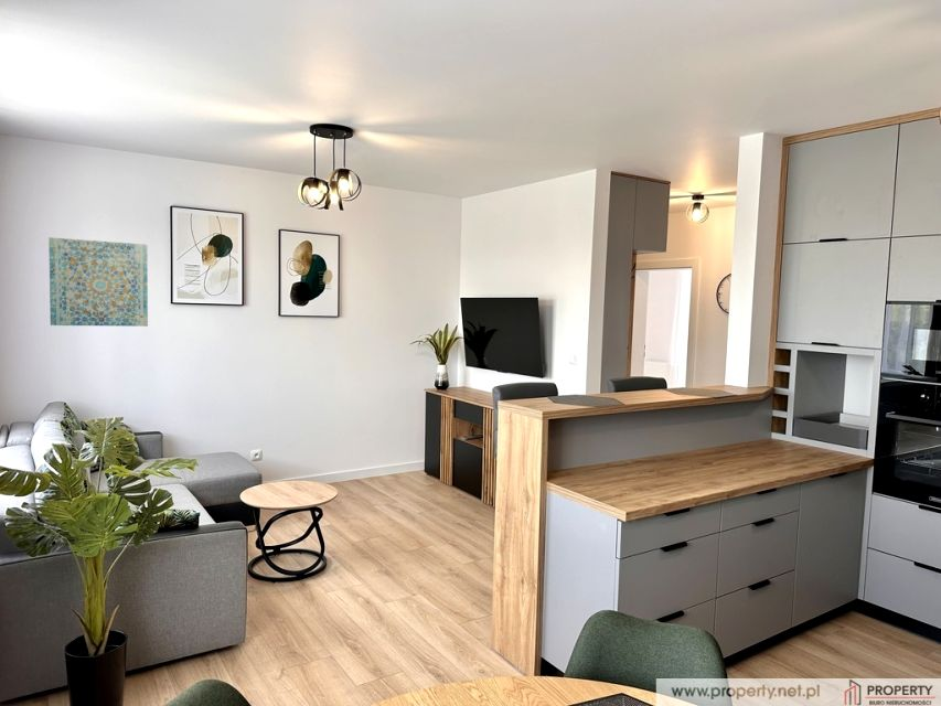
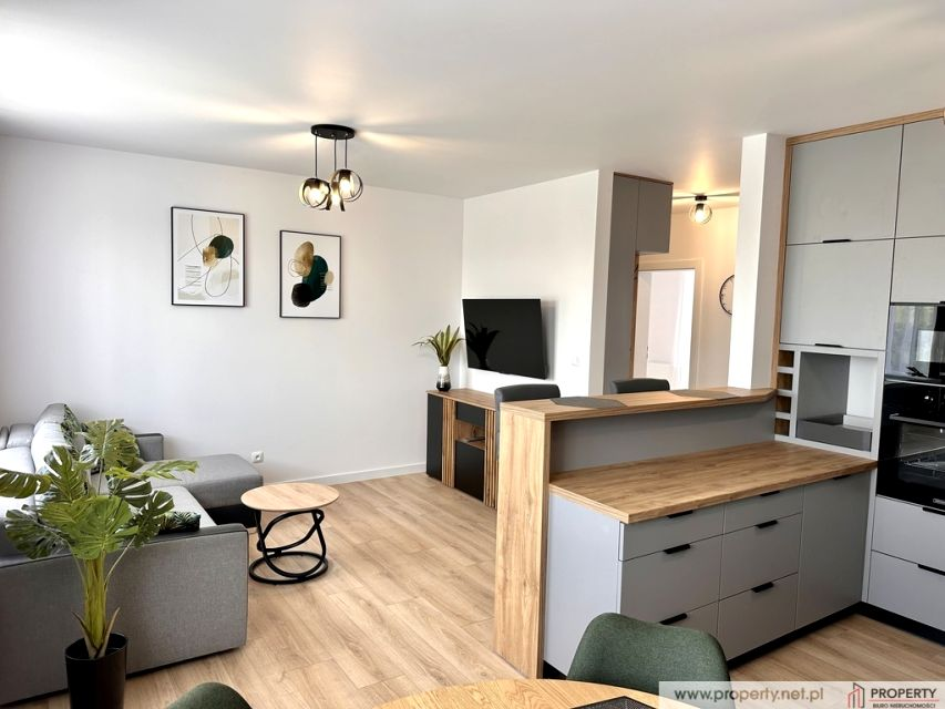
- wall art (99, 284)
